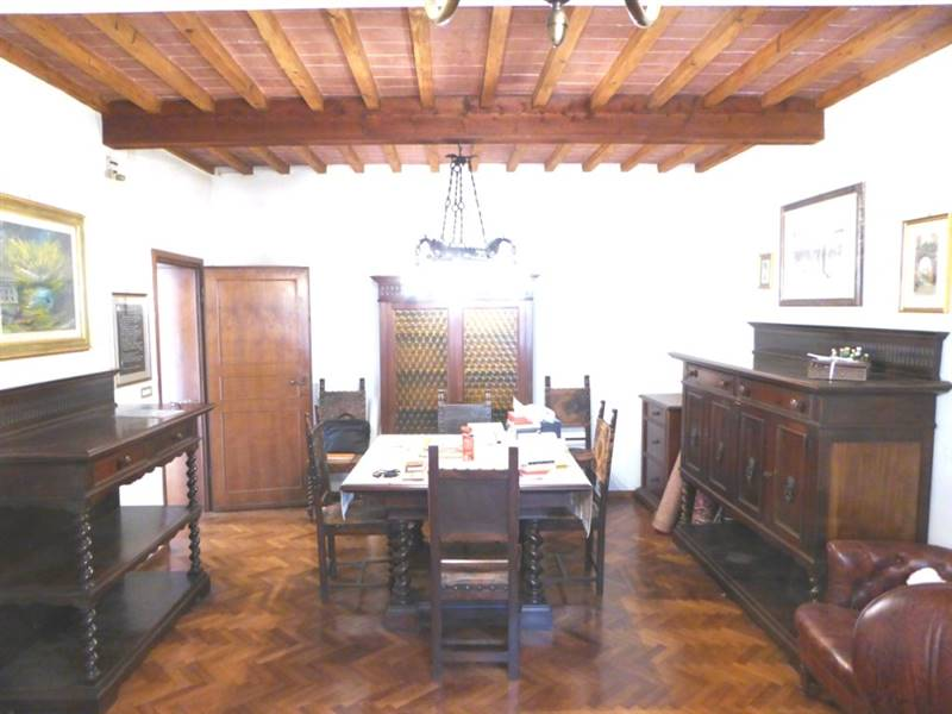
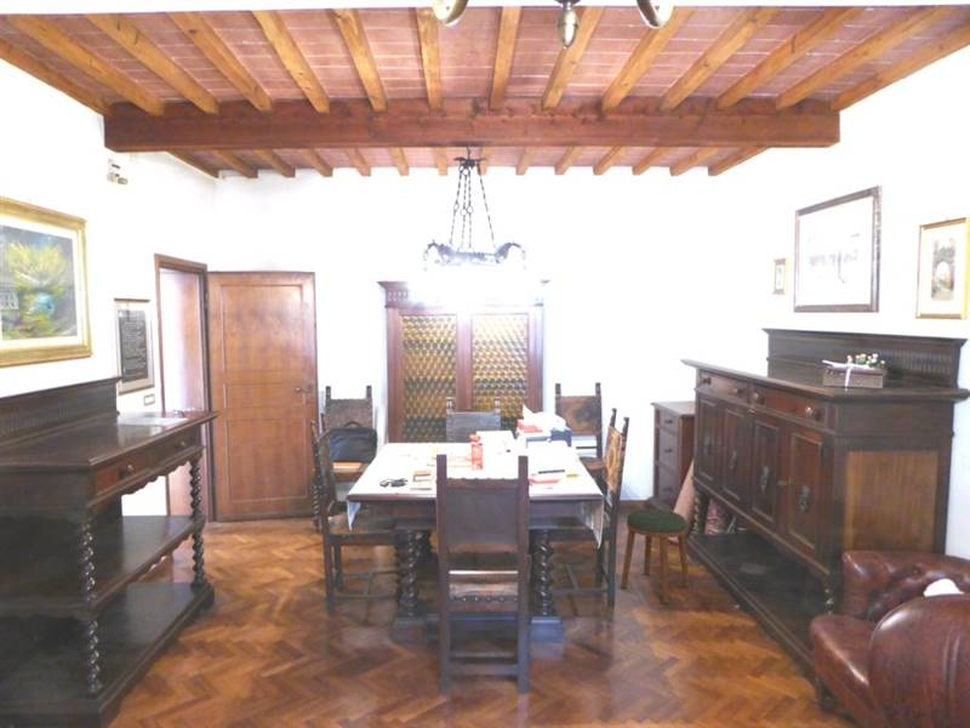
+ stool (660, 550)
